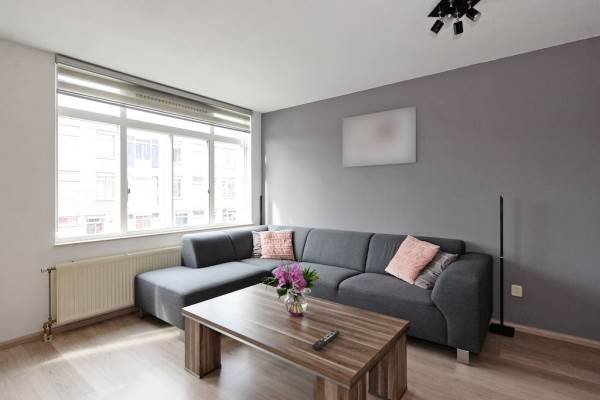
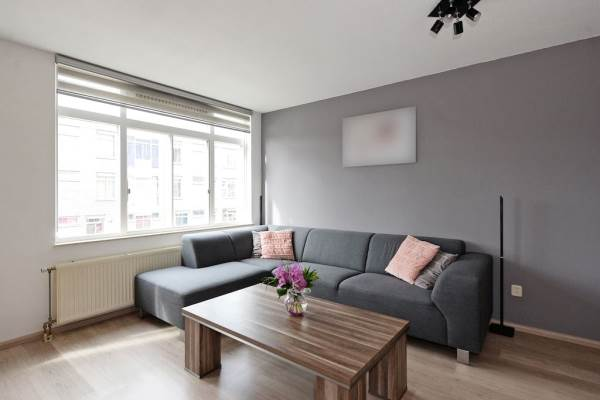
- remote control (326, 339)
